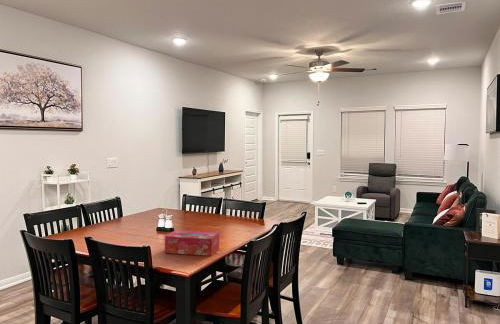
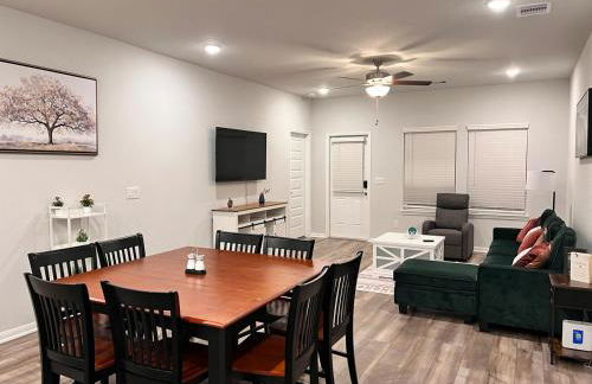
- tissue box (192, 242)
